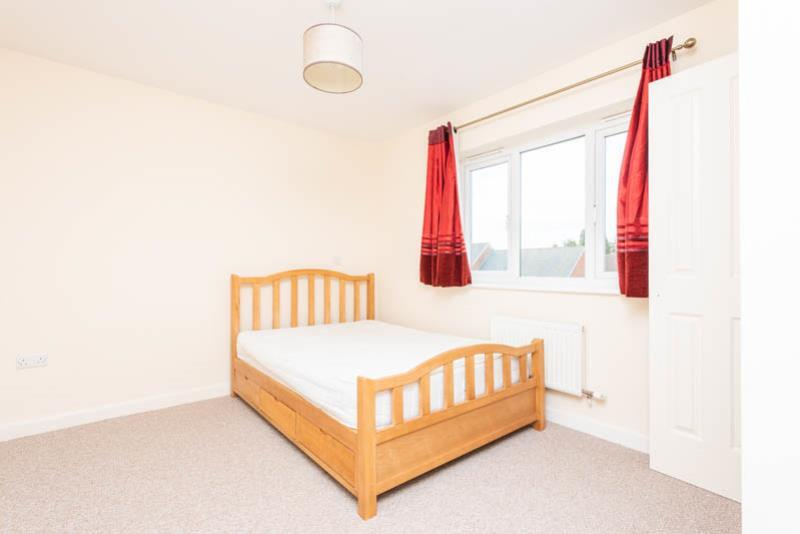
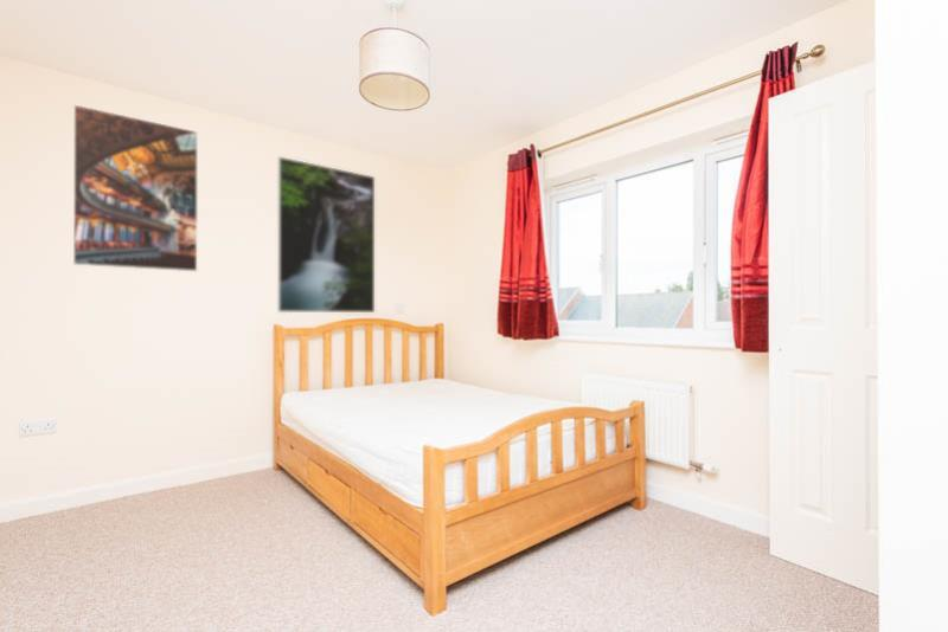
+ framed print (139, 193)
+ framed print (328, 239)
